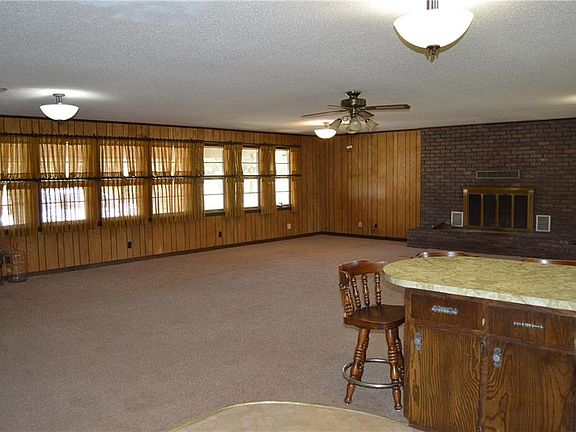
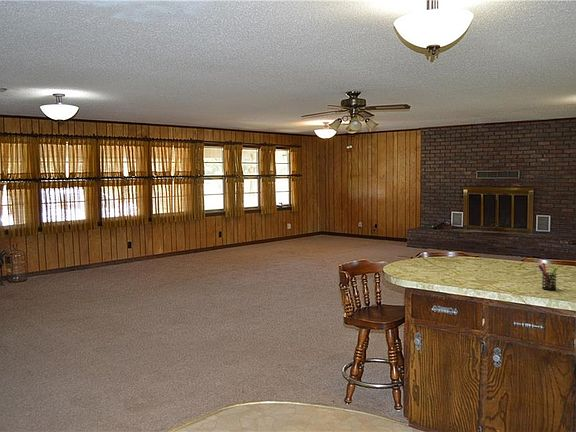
+ pen holder (549, 275)
